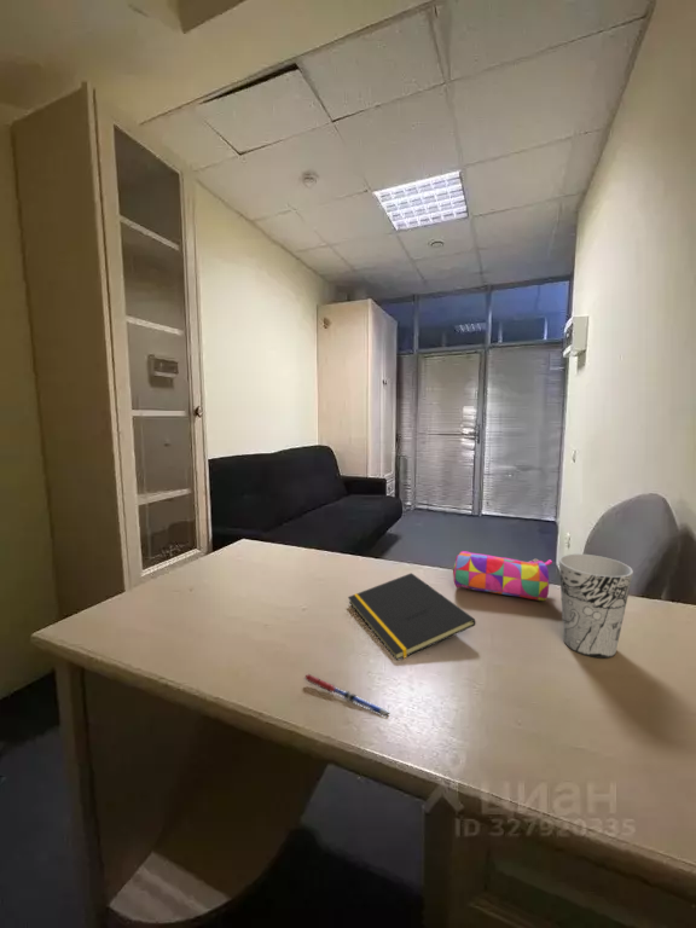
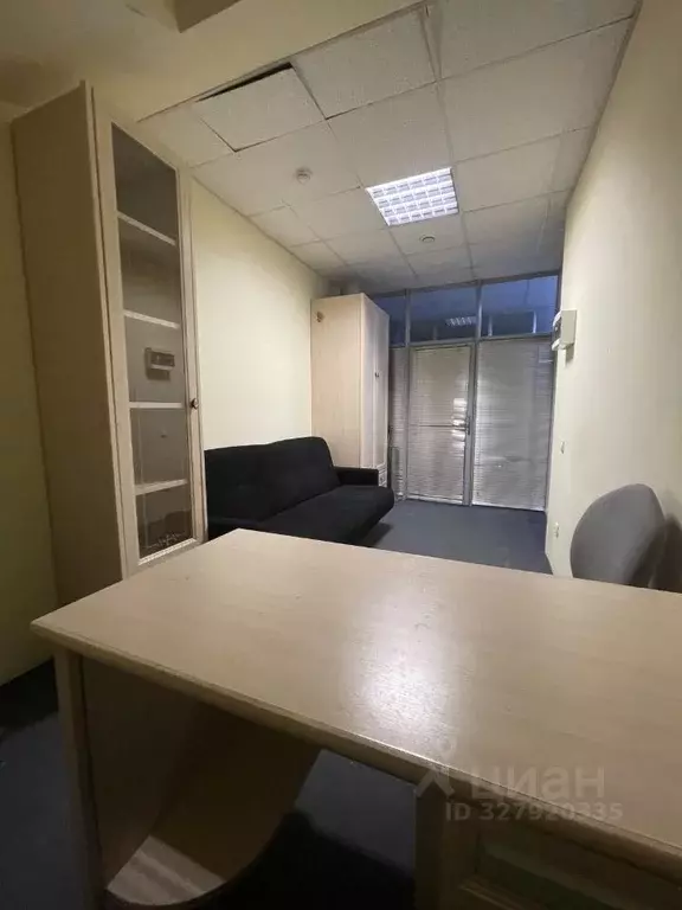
- cup (591, 604)
- pencil case (500, 574)
- pen (344, 692)
- notepad (405, 609)
